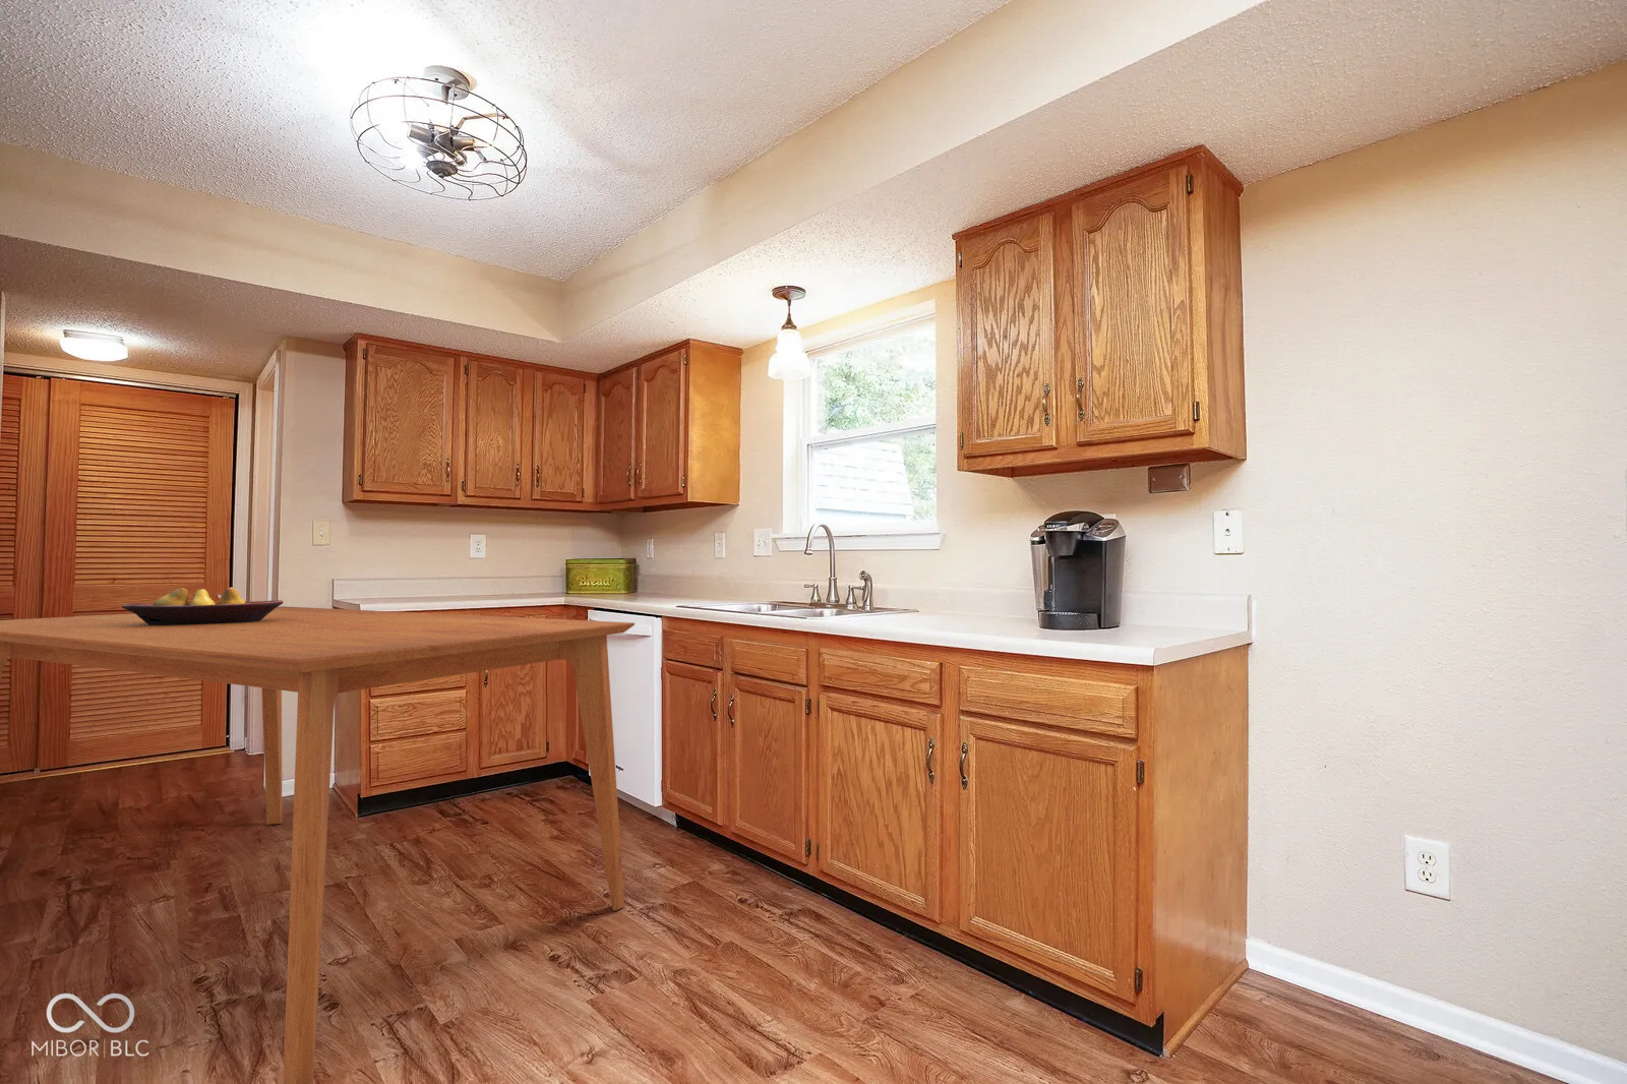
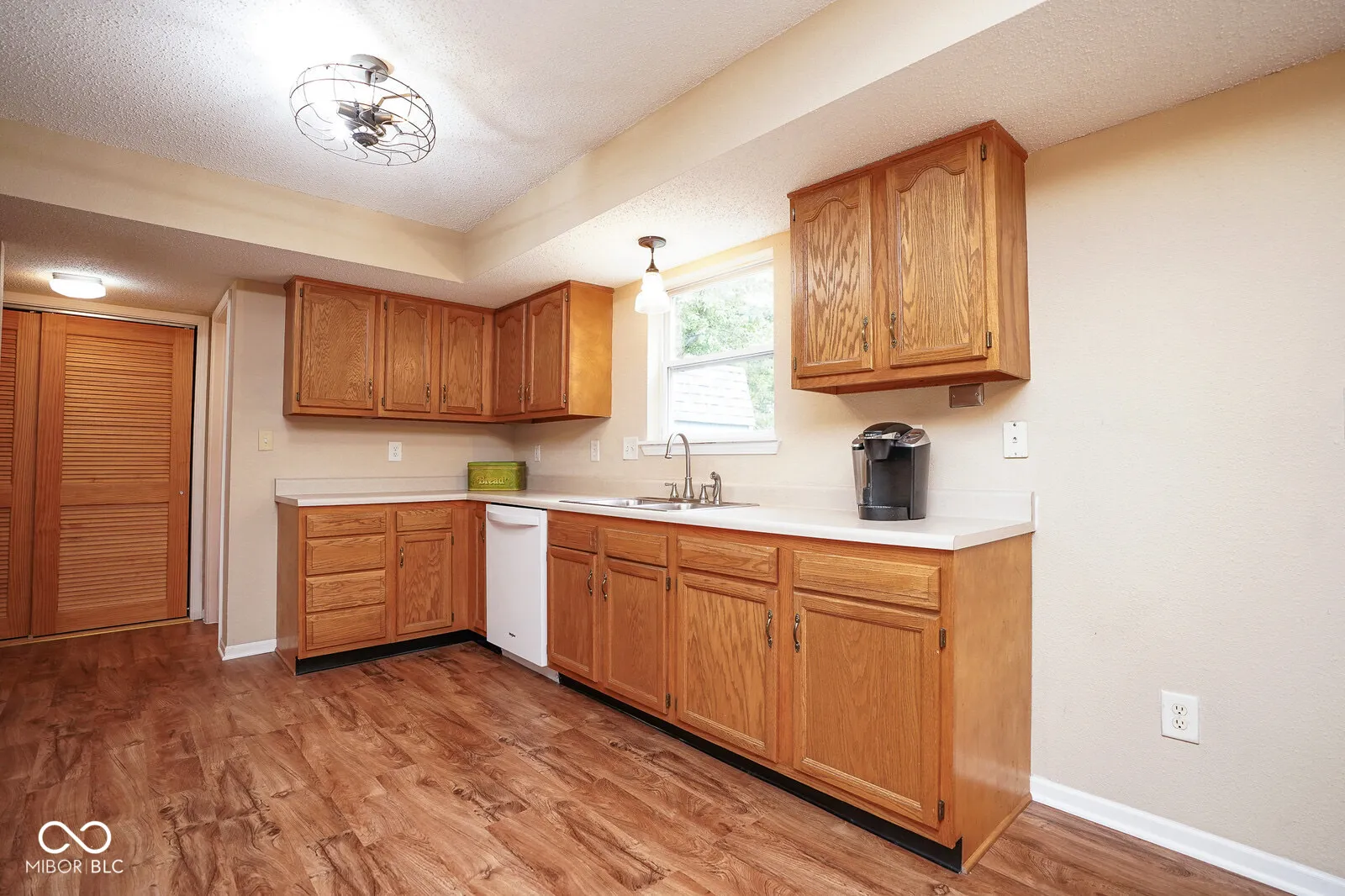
- fruit bowl (207, 604)
- dining table (281, 767)
